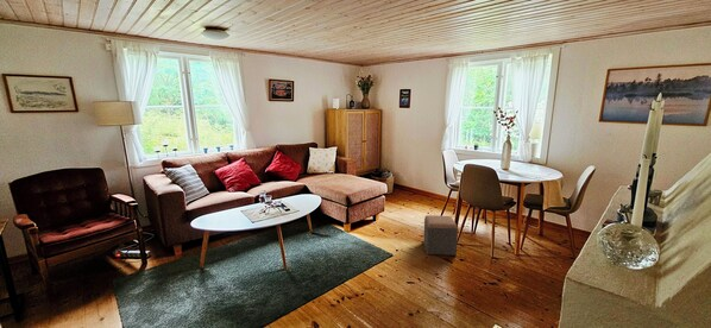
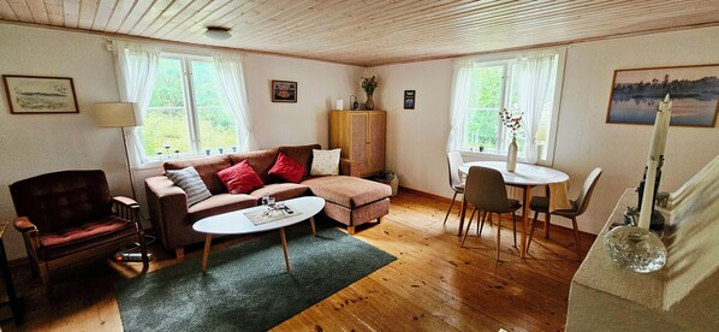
- footstool (439, 233)
